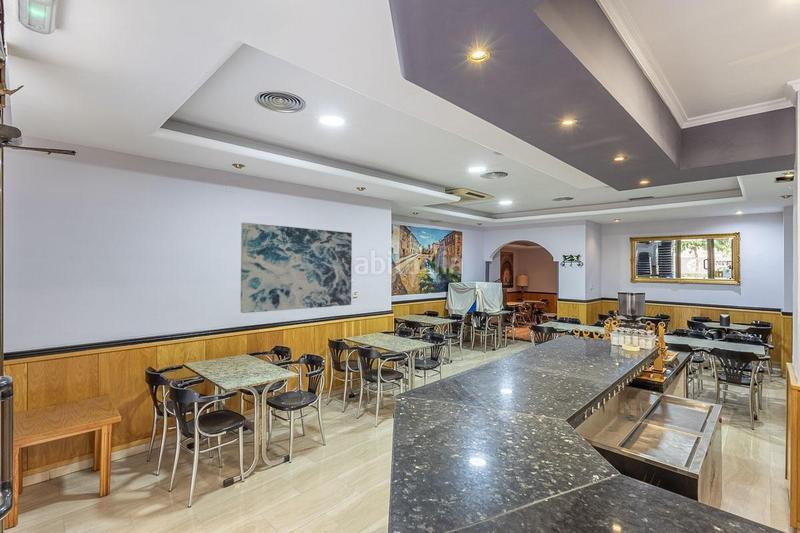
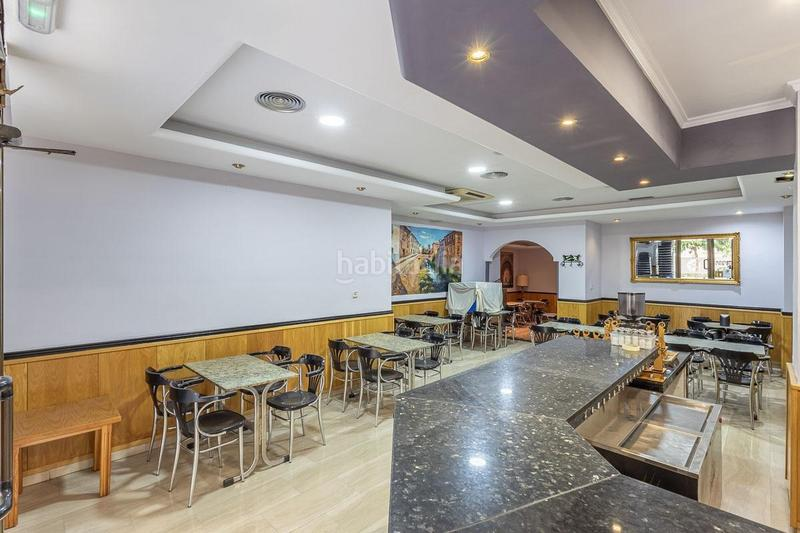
- wall art (302, 268)
